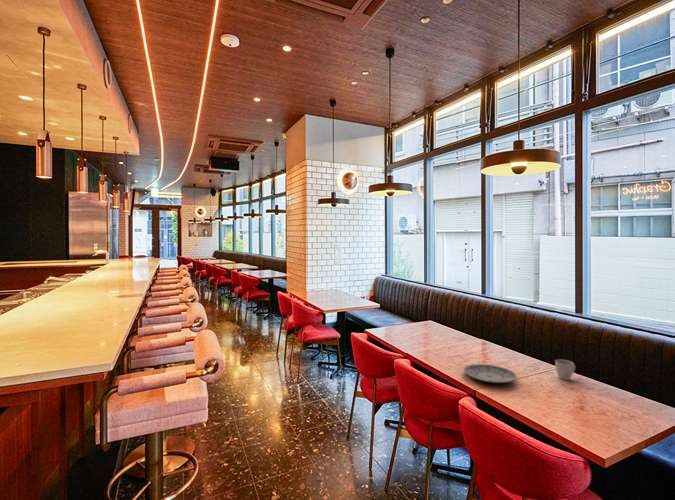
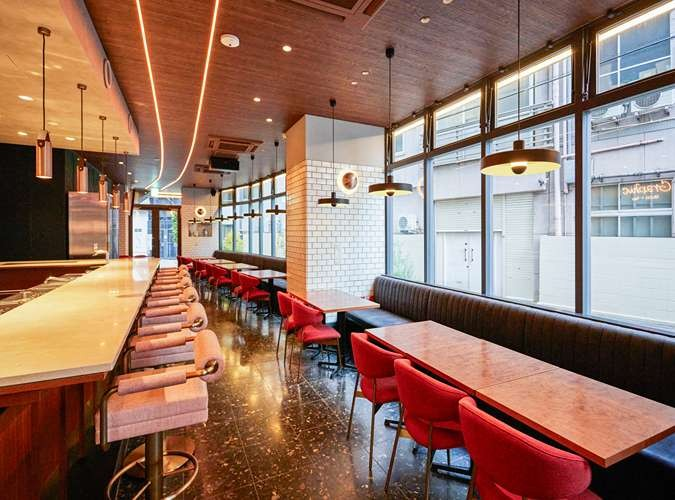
- mug (566, 369)
- plate (489, 374)
